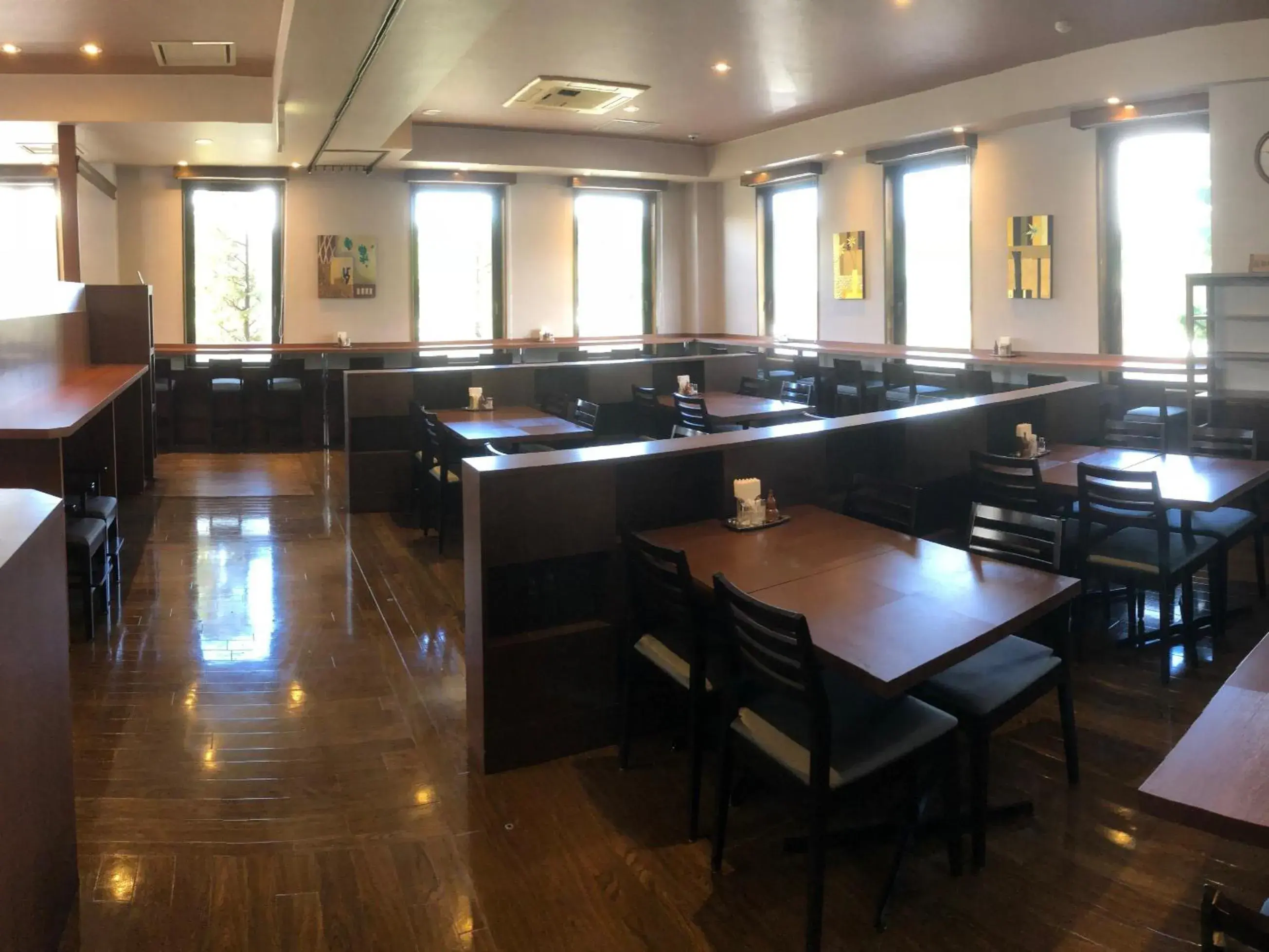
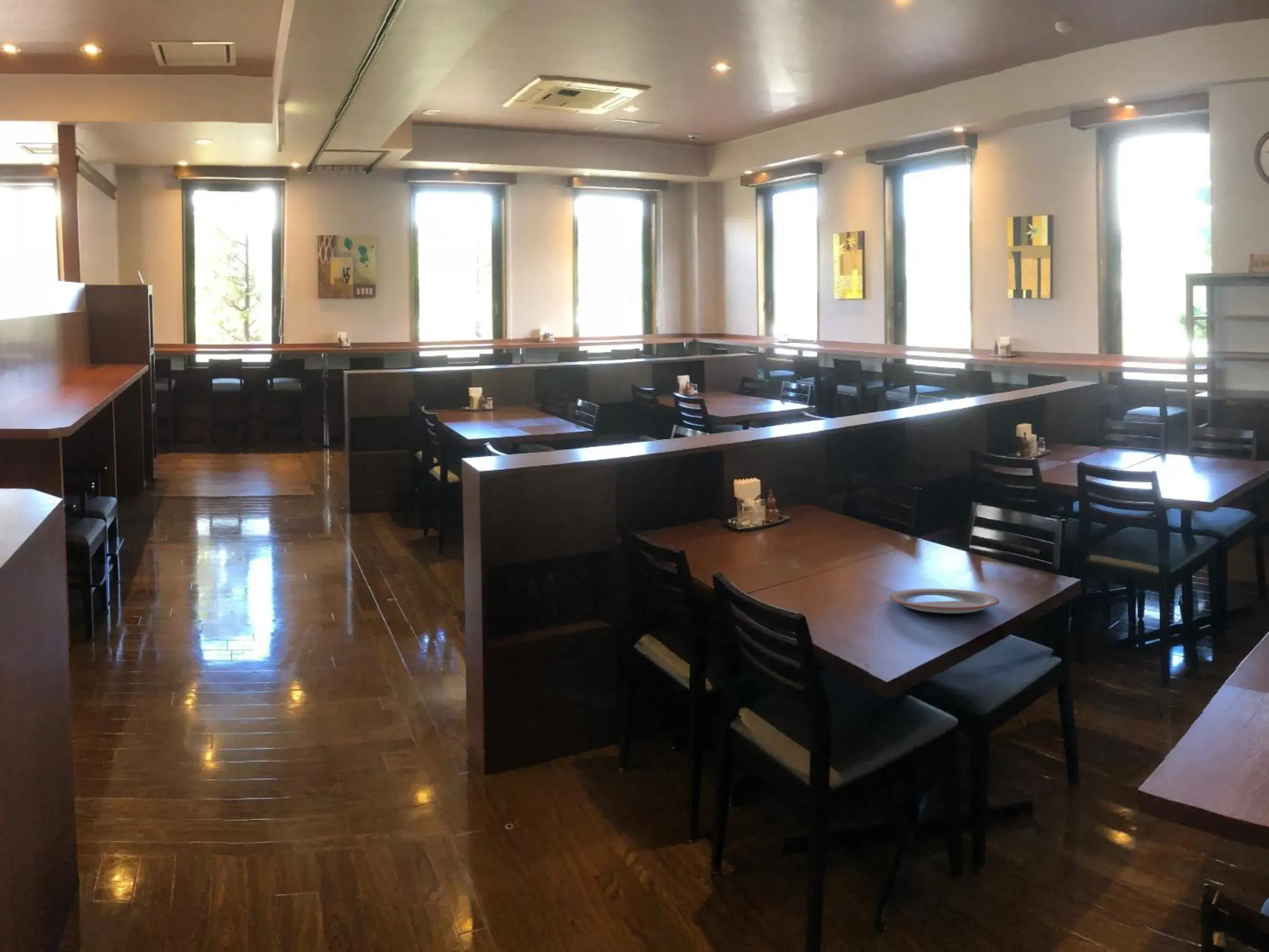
+ plate (943, 602)
